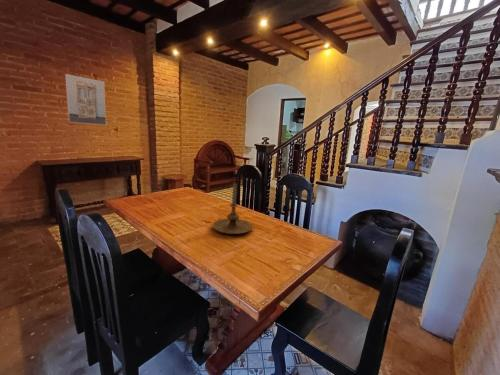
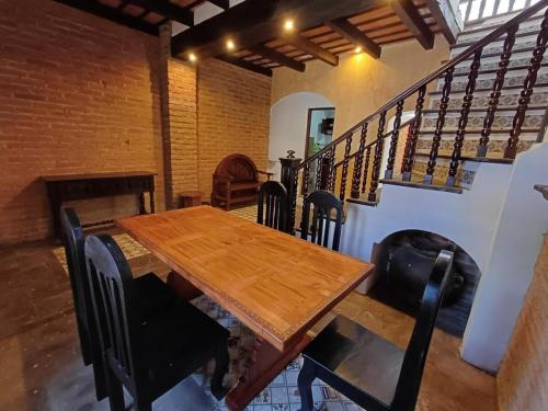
- candle holder (233, 205)
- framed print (86, 101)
